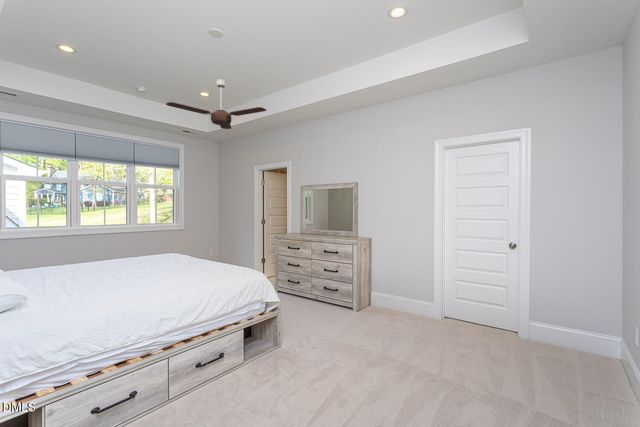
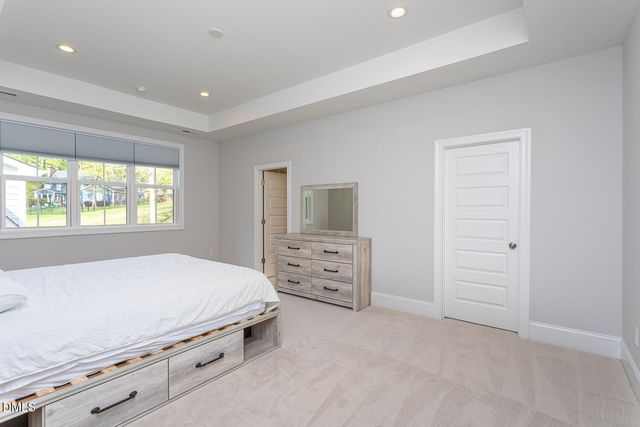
- ceiling fan (220, 104)
